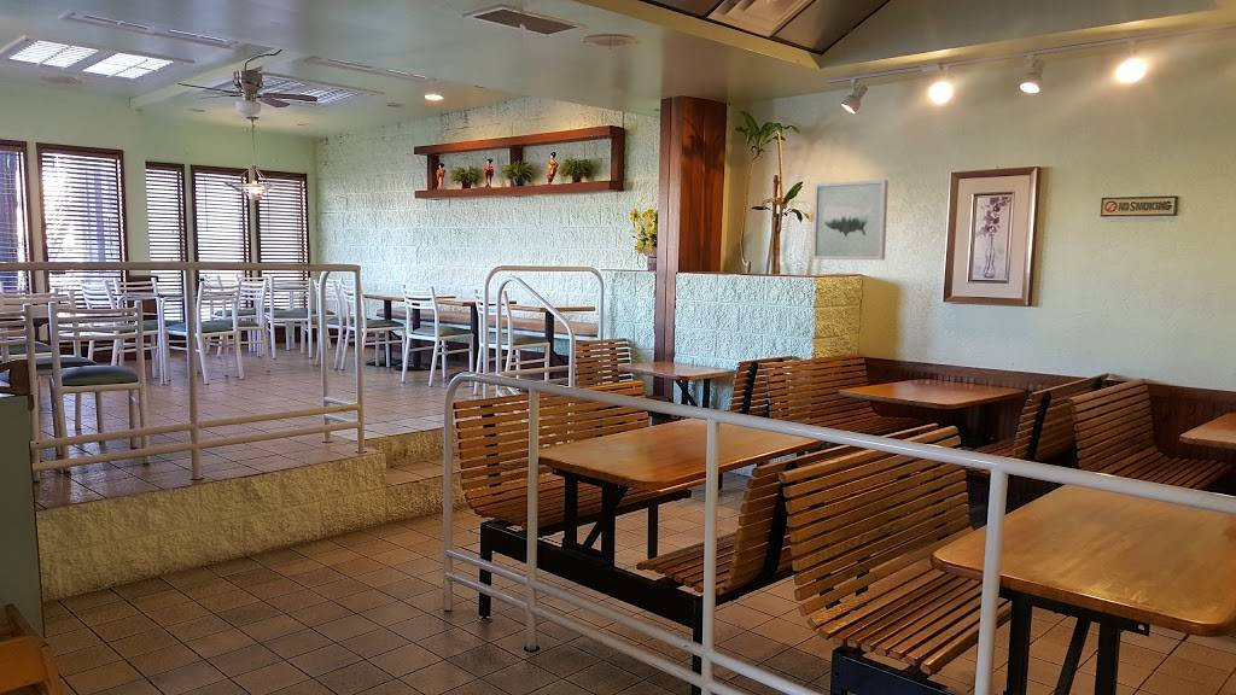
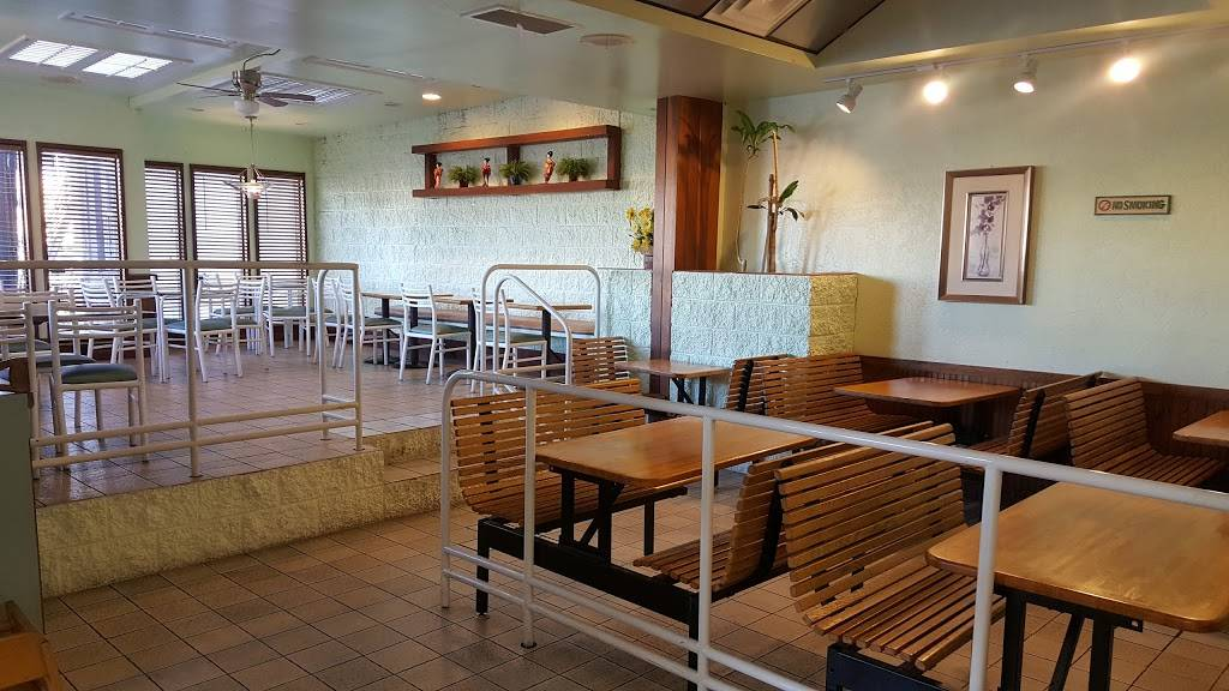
- wall art (849, 221)
